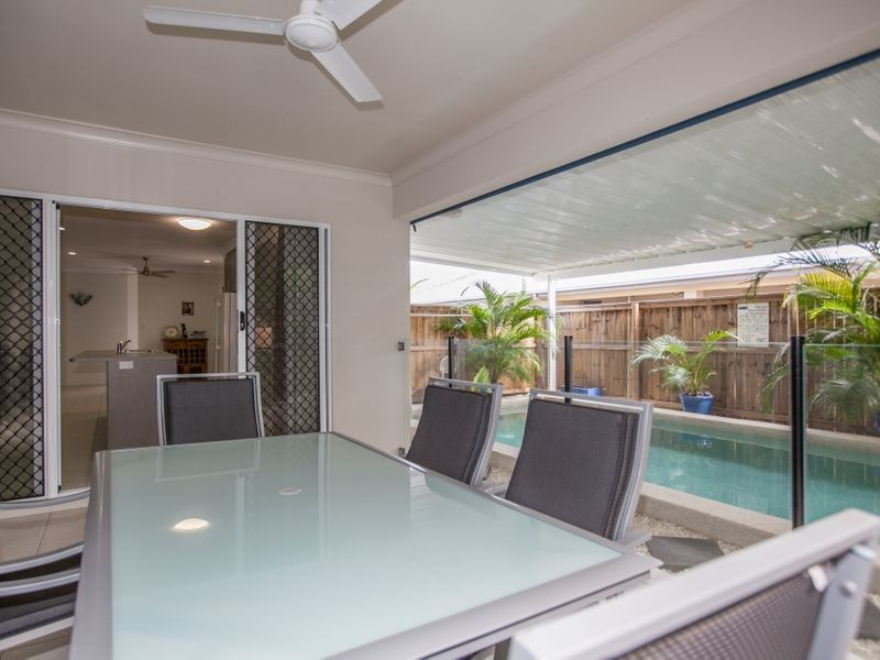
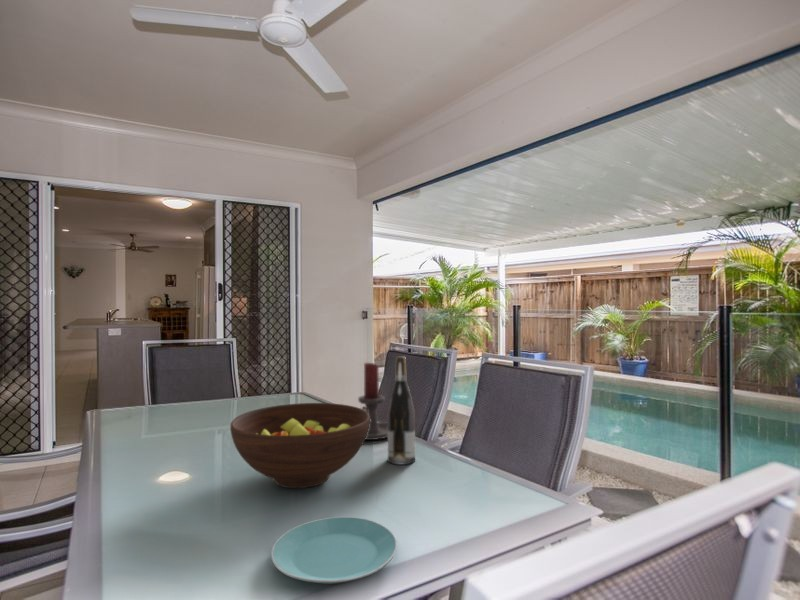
+ fruit bowl (302, 448)
+ candle holder (366, 399)
+ wine bottle (401, 408)
+ plate (335, 551)
